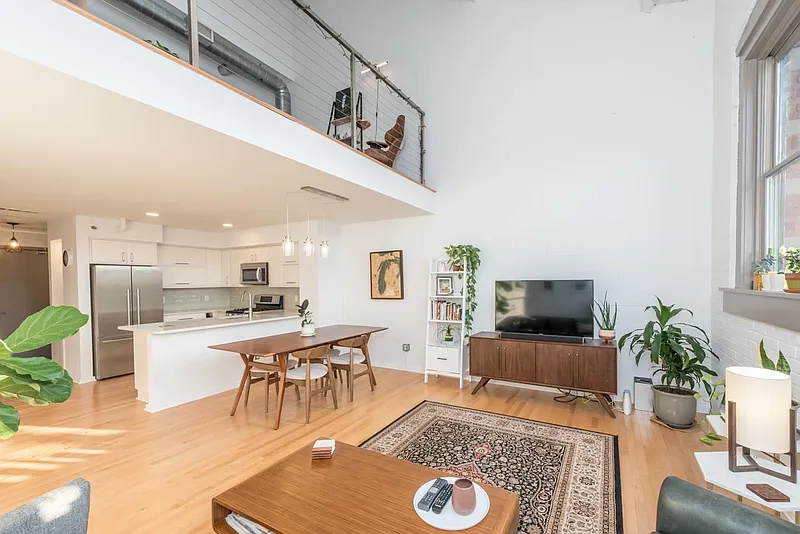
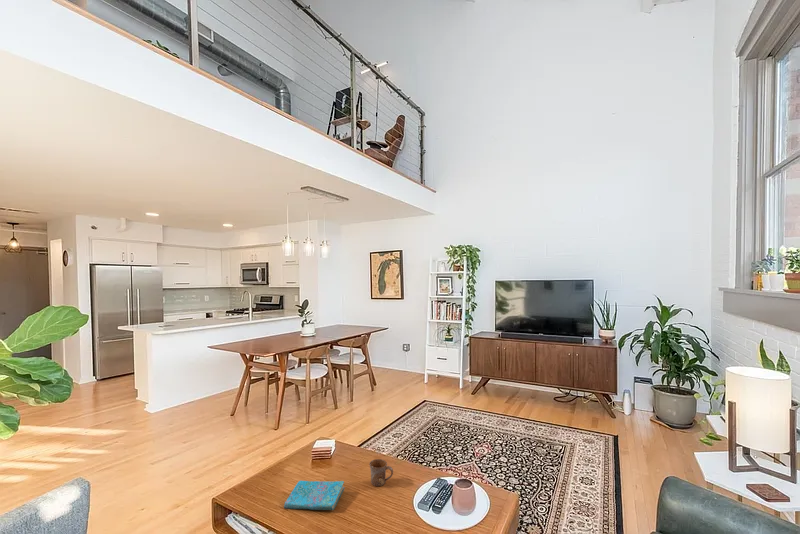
+ cover (315, 494)
+ mug (381, 473)
